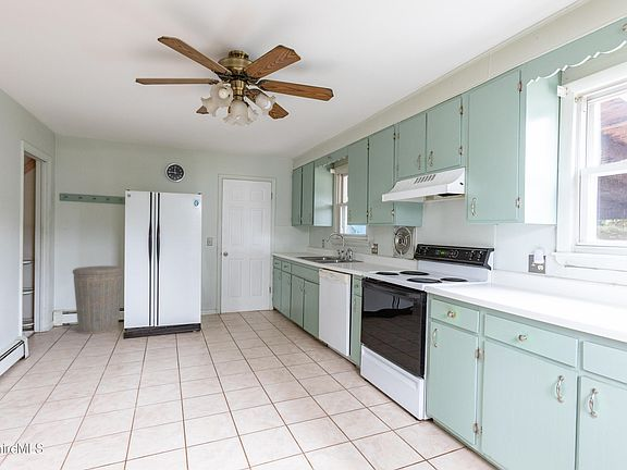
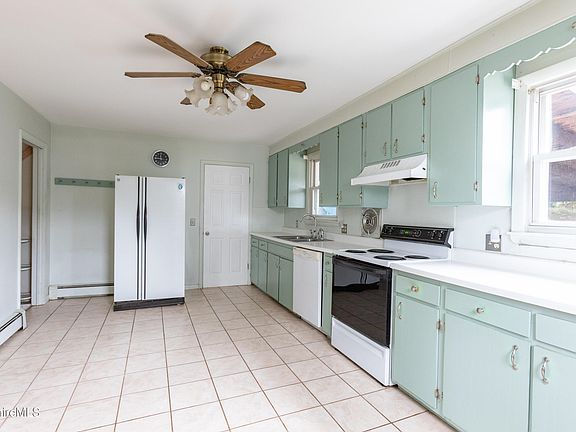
- trash can (98, 298)
